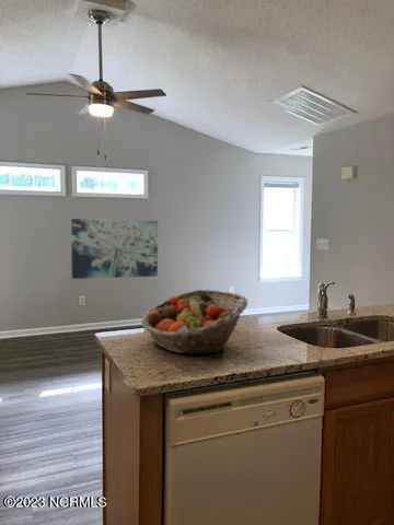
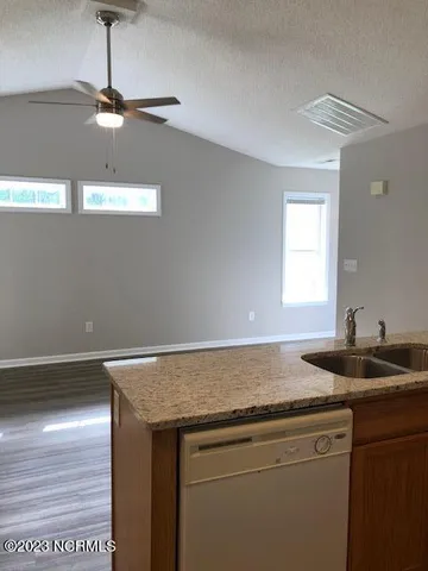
- fruit basket (193, 318)
- wall art (116, 248)
